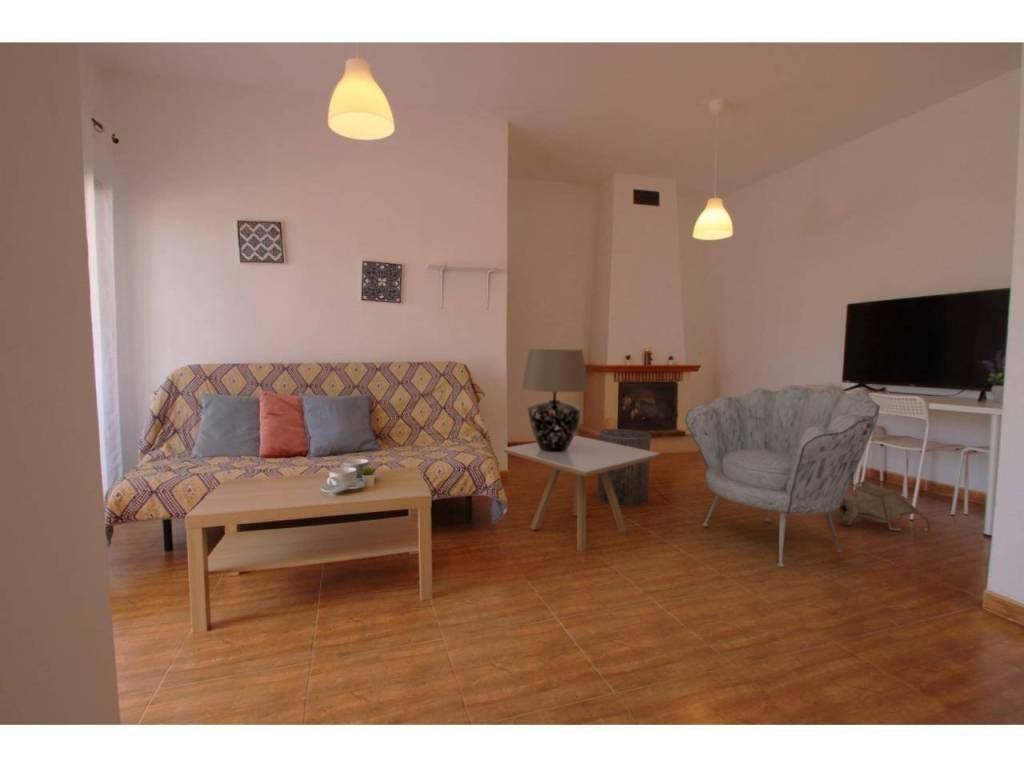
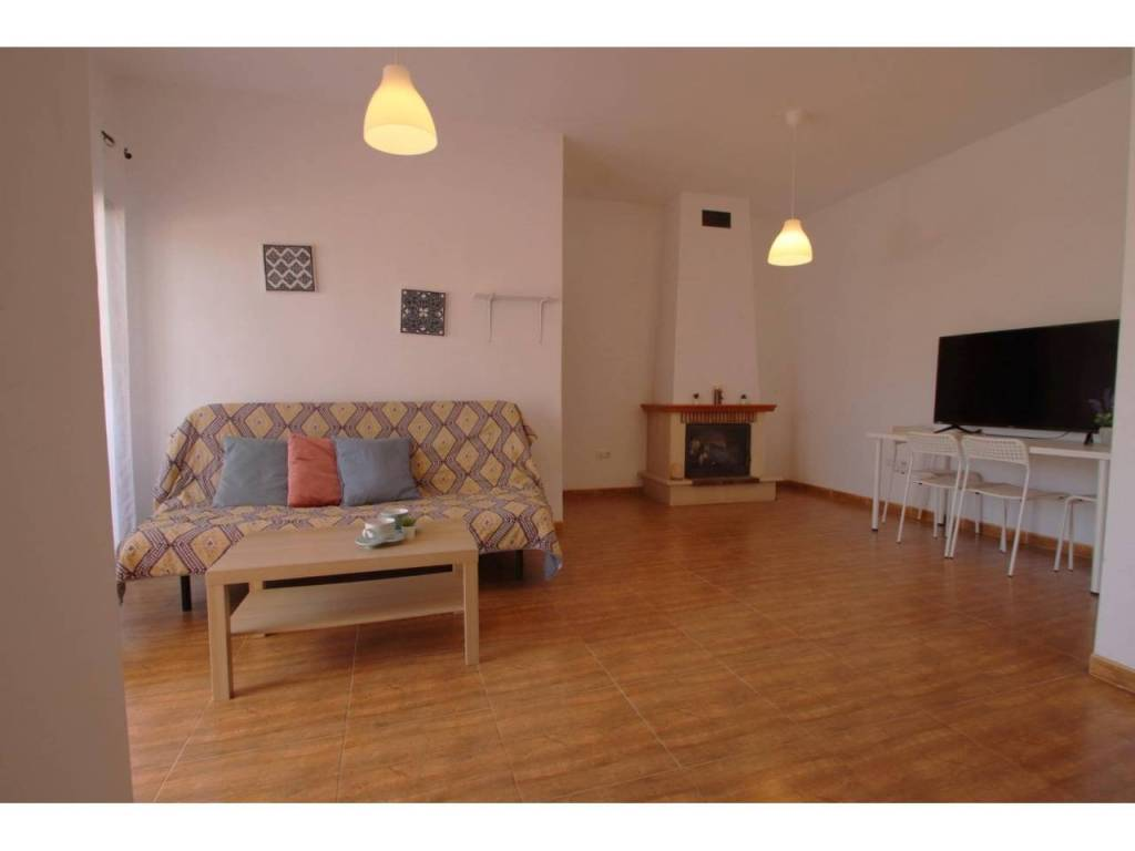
- side table (579, 491)
- armchair (778, 463)
- stool (623, 467)
- table lamp (554, 399)
- bag (878, 505)
